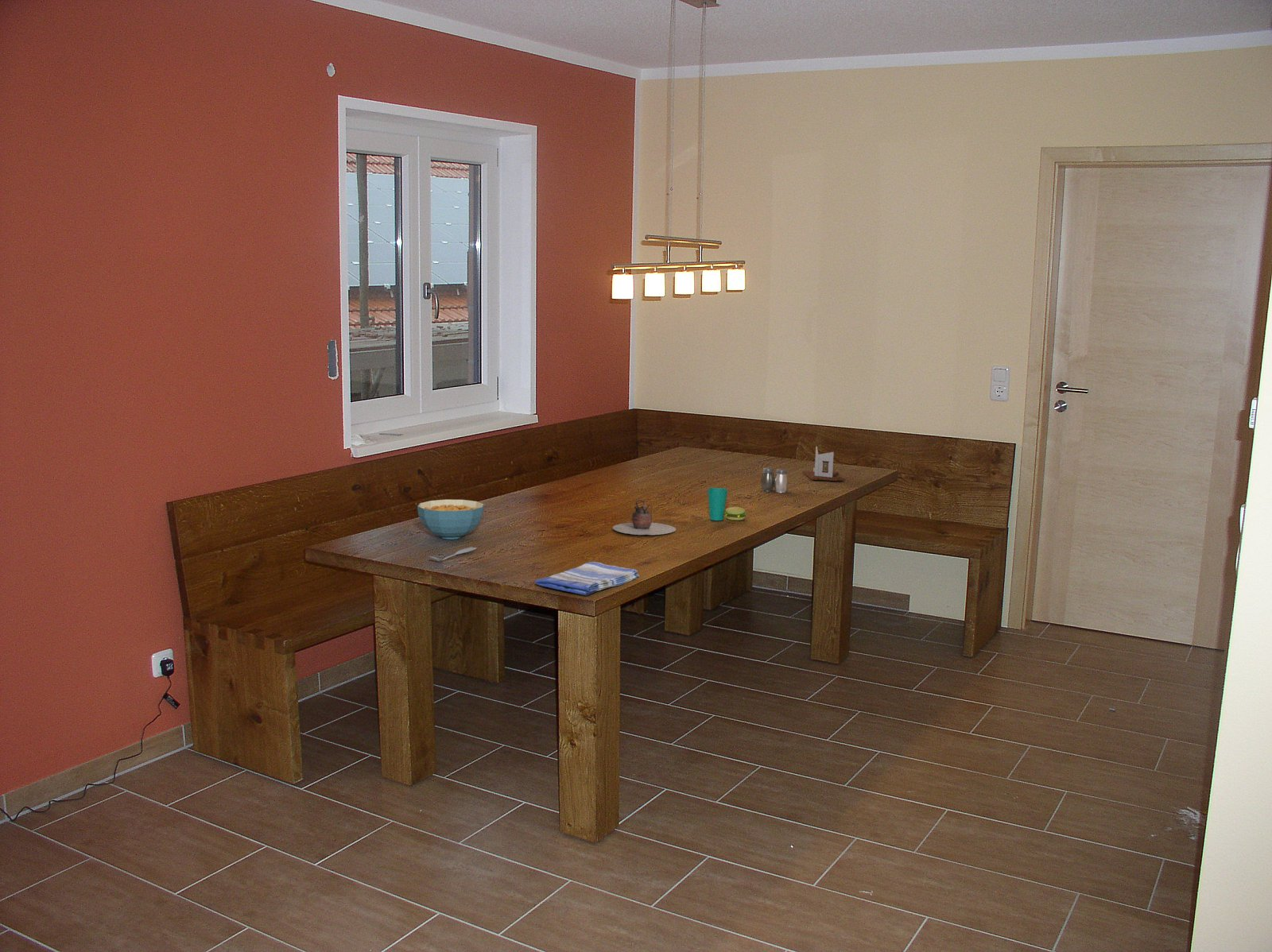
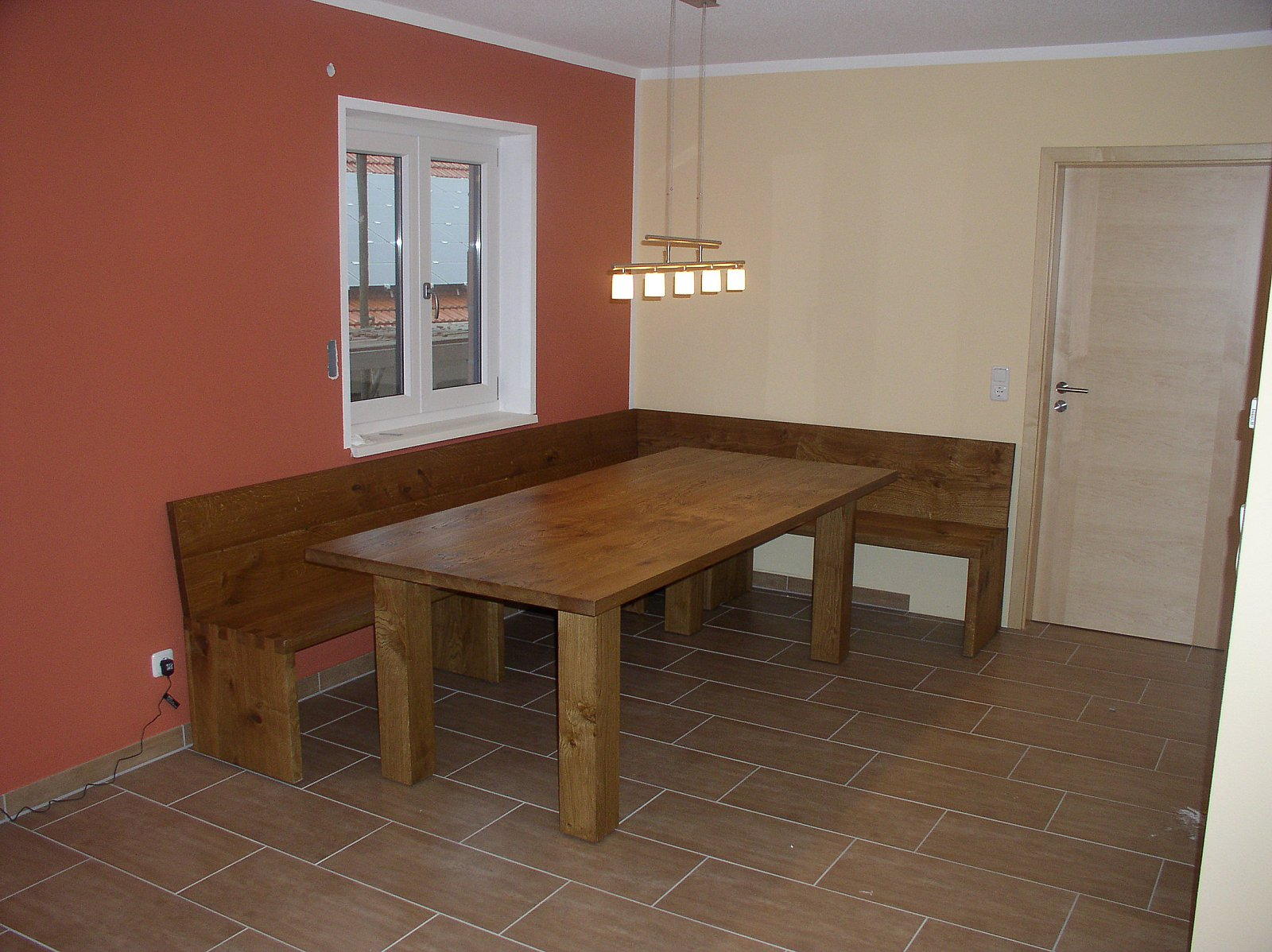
- spoon (454, 554)
- salt and pepper shaker (774, 479)
- cup (725, 504)
- dish towel (588, 577)
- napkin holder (825, 461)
- cereal bowl (451, 521)
- teapot (644, 514)
